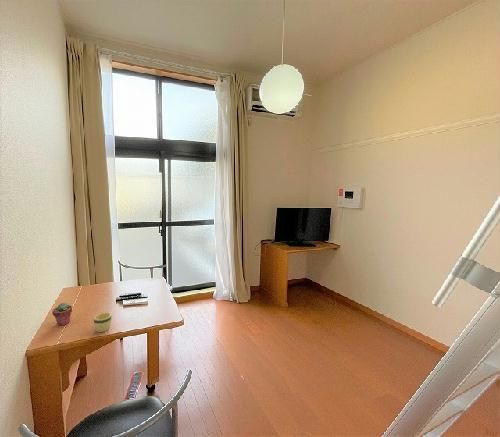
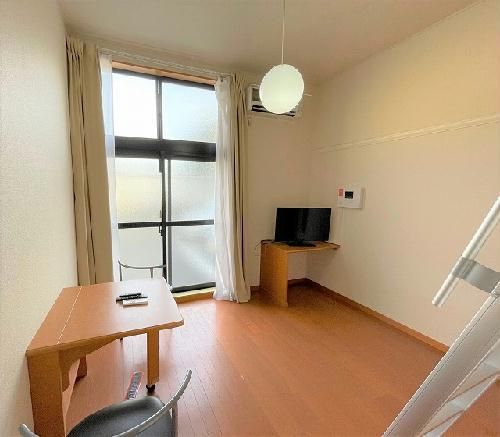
- mug (102, 321)
- potted succulent (62, 312)
